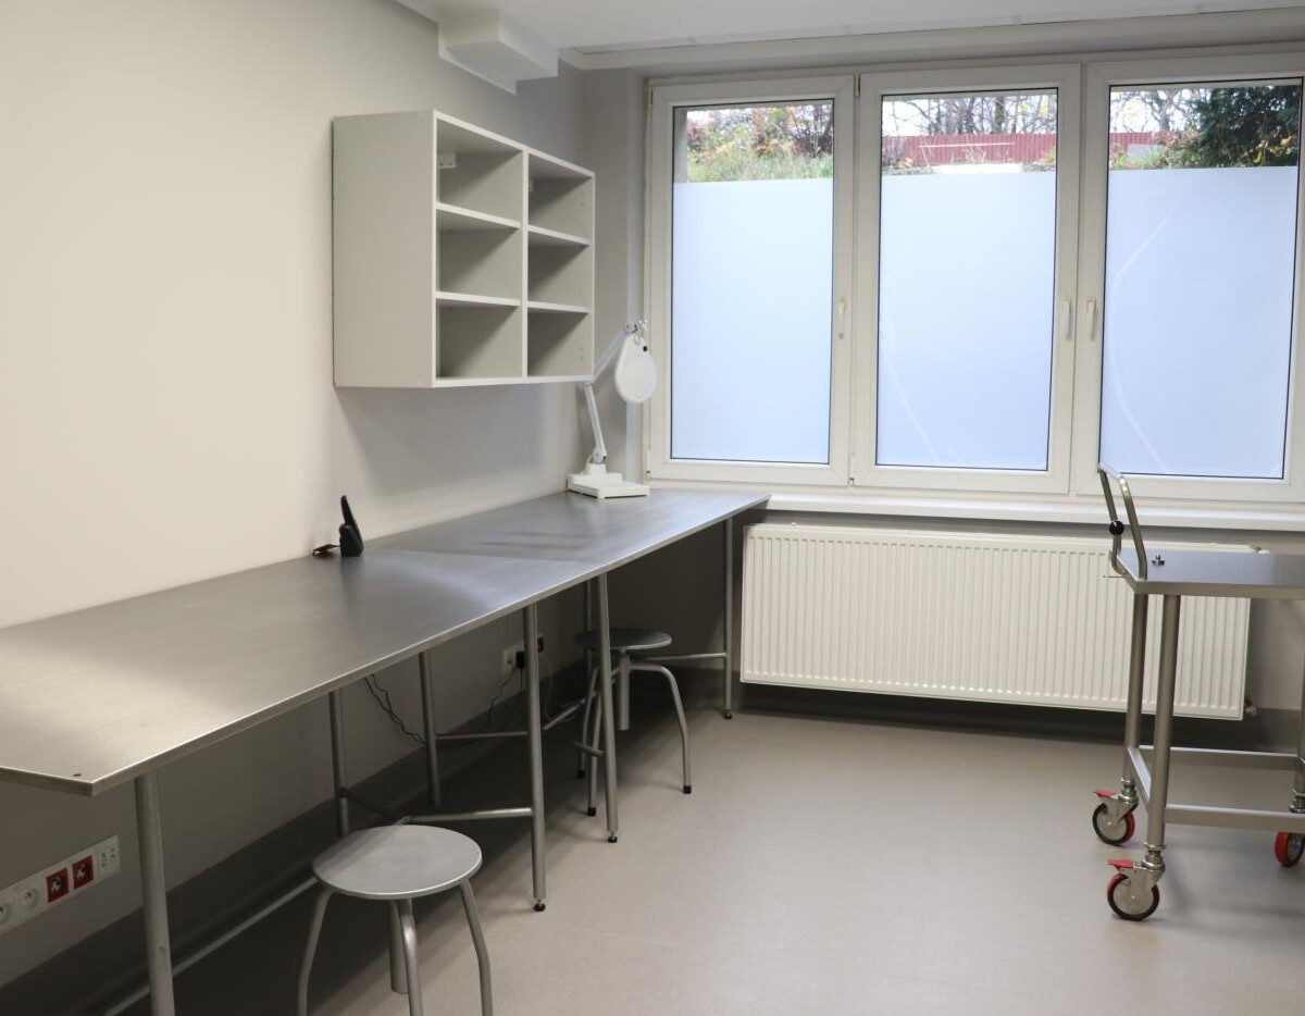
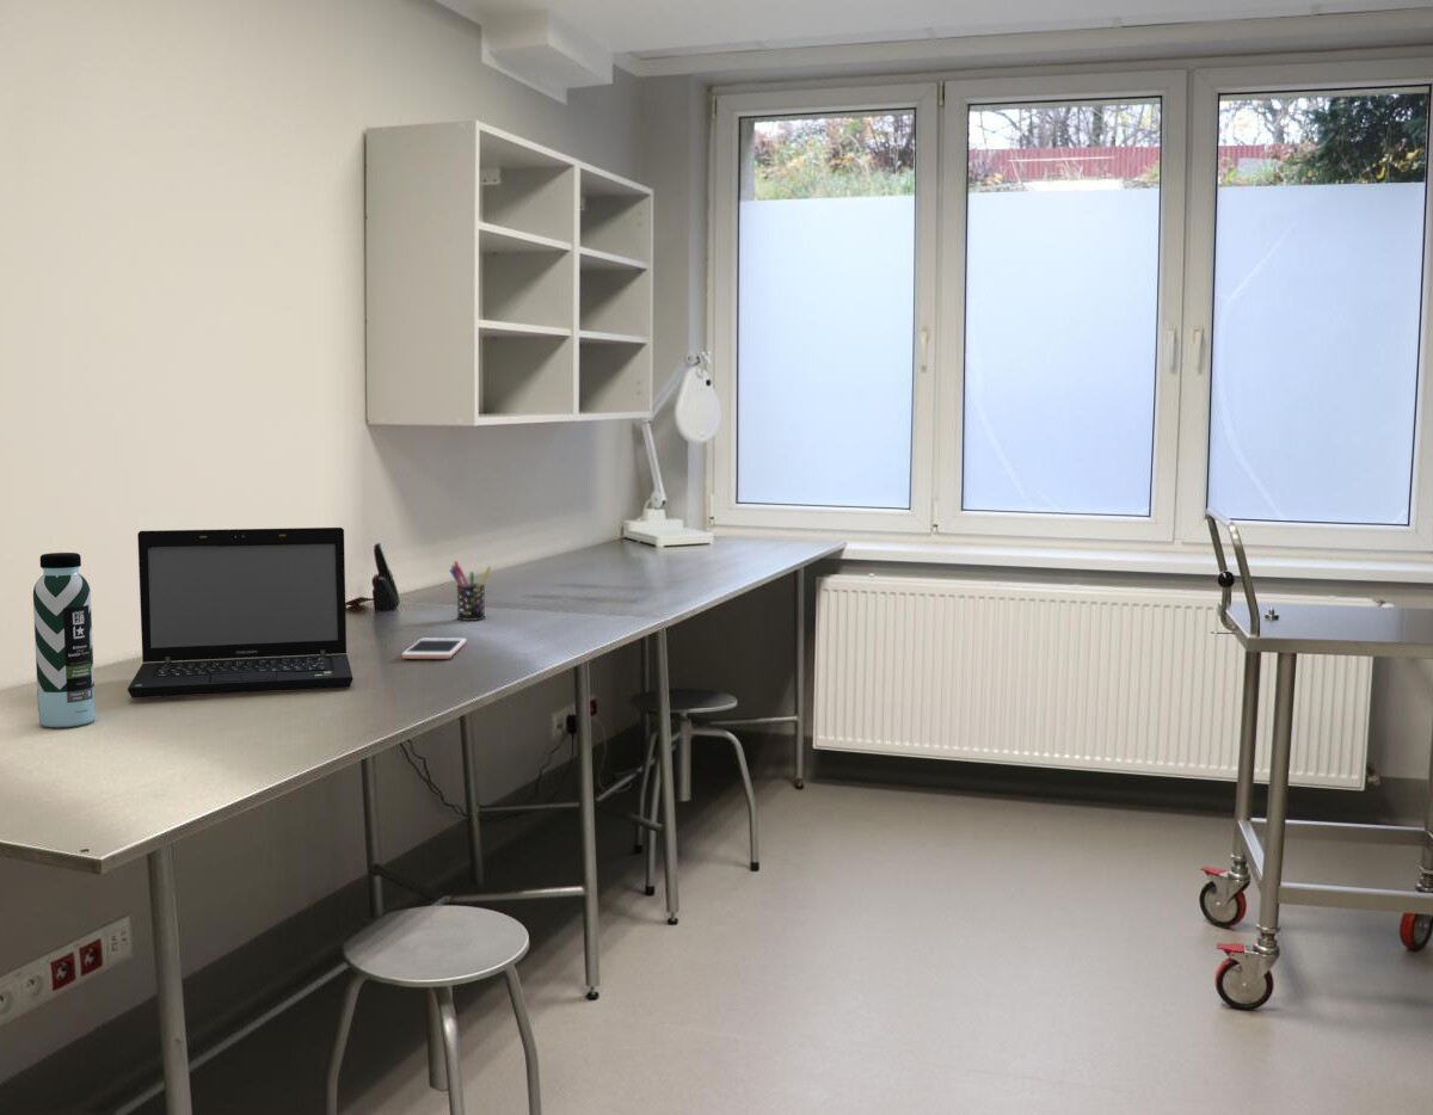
+ water bottle (63, 637)
+ pen holder (469, 590)
+ cell phone (435, 647)
+ laptop (242, 608)
